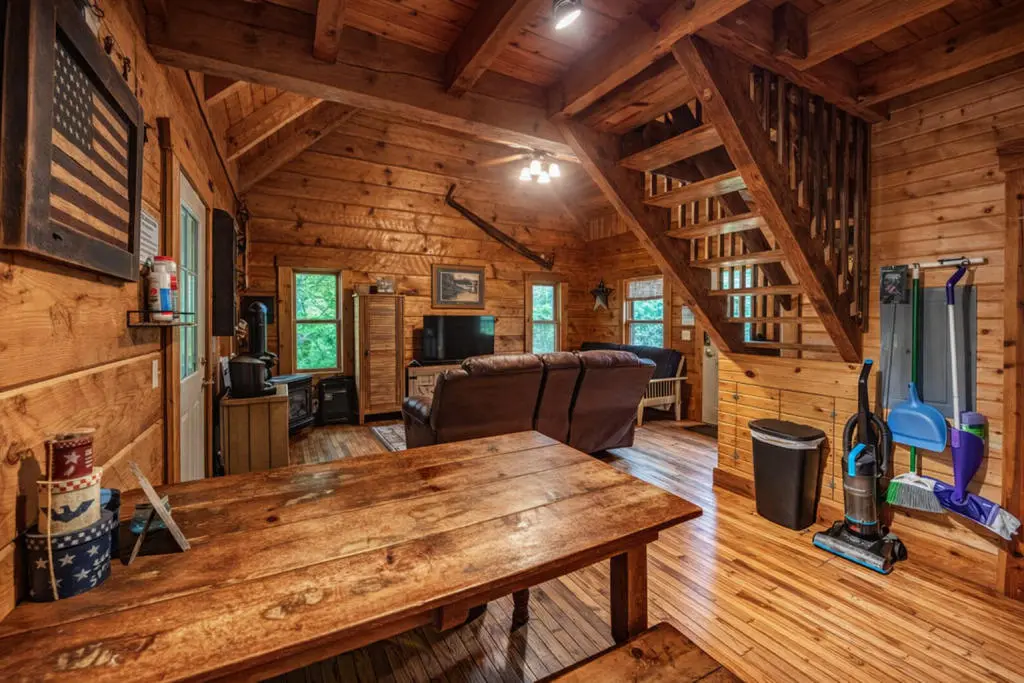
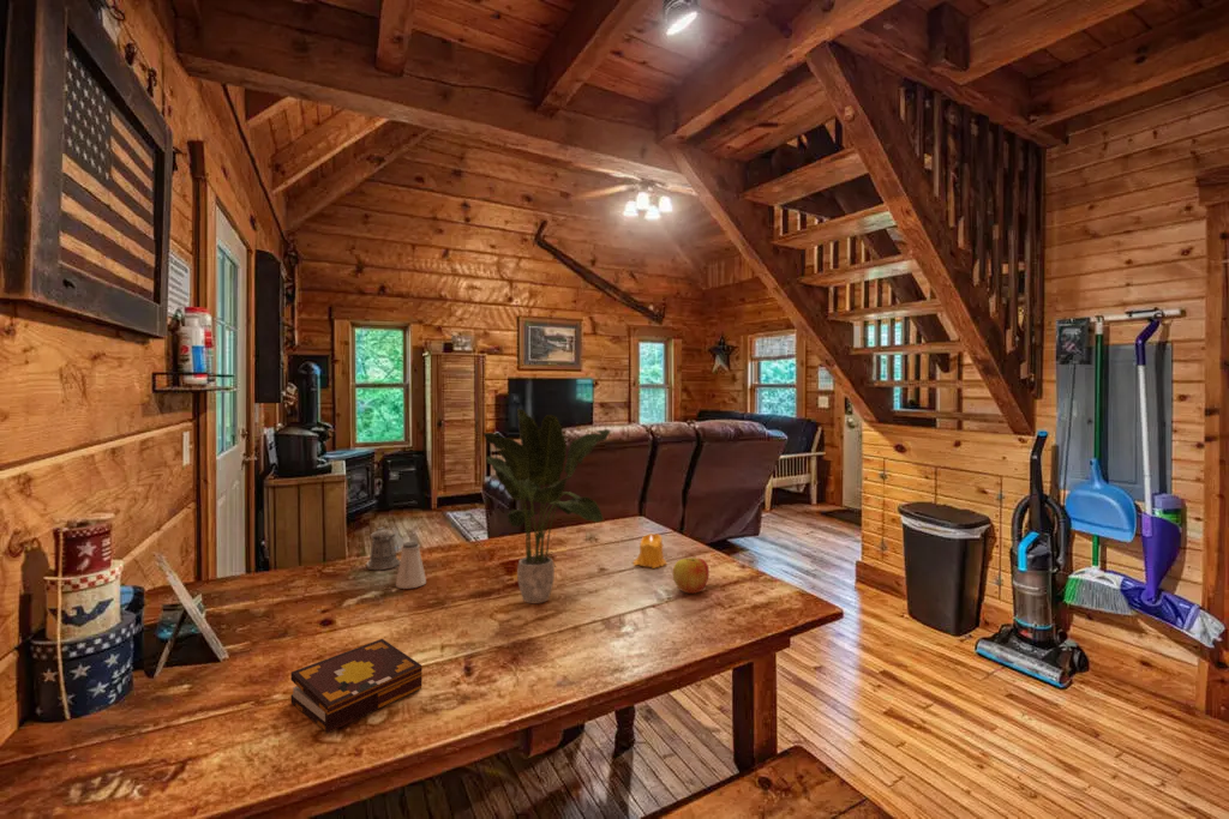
+ candle (649, 549)
+ potted plant (546, 501)
+ pepper shaker (383, 547)
+ apple (690, 574)
+ saltshaker (410, 562)
+ book (358, 680)
